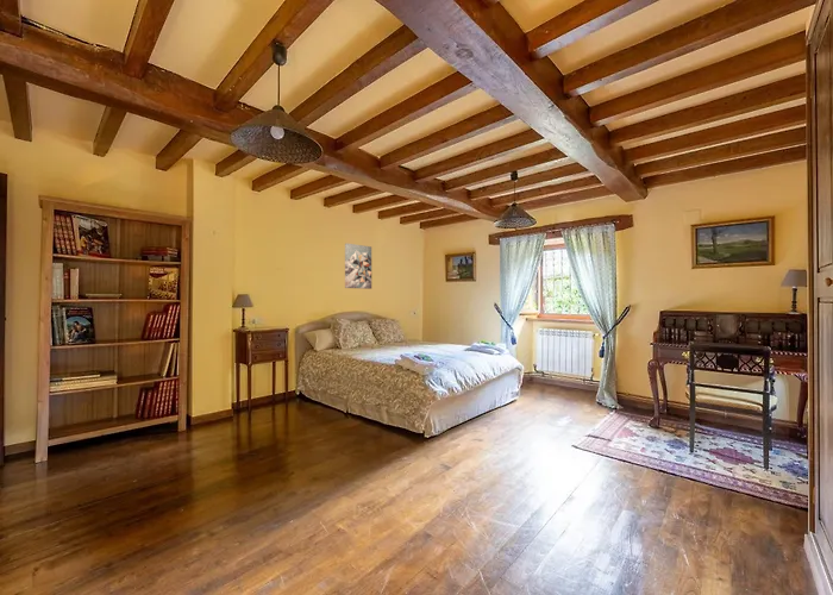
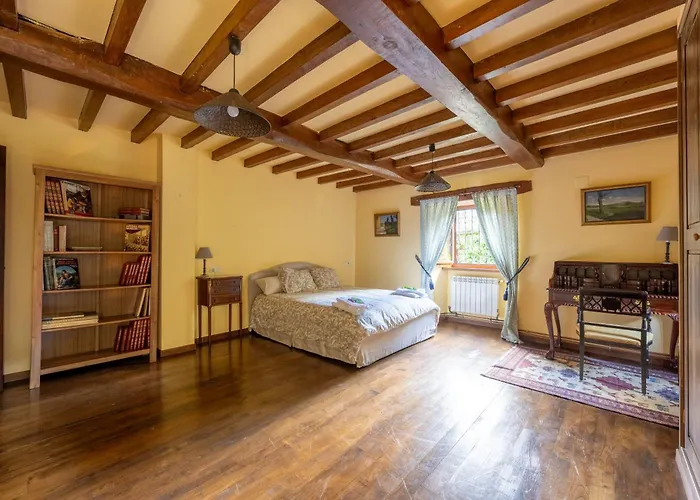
- wall art (358, 267)
